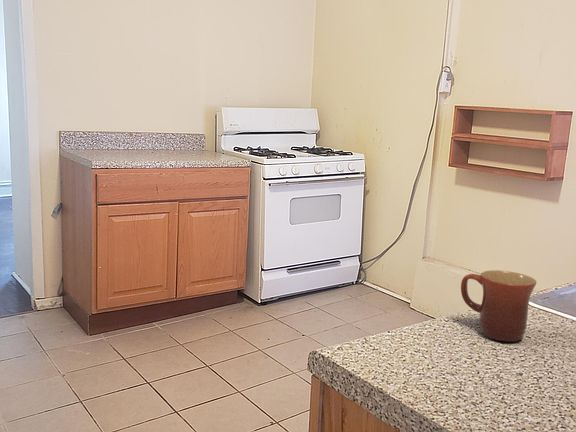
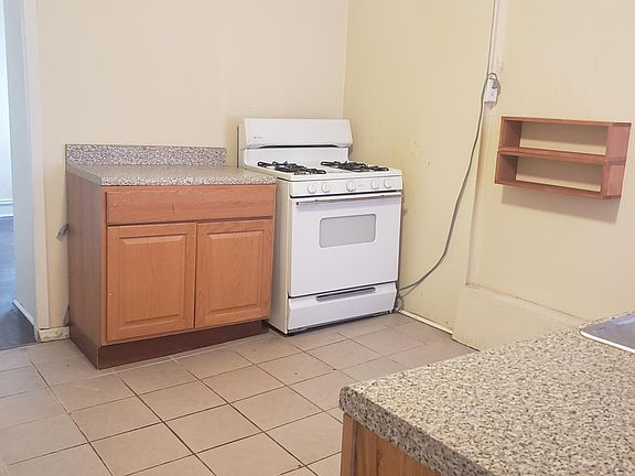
- mug (494, 304)
